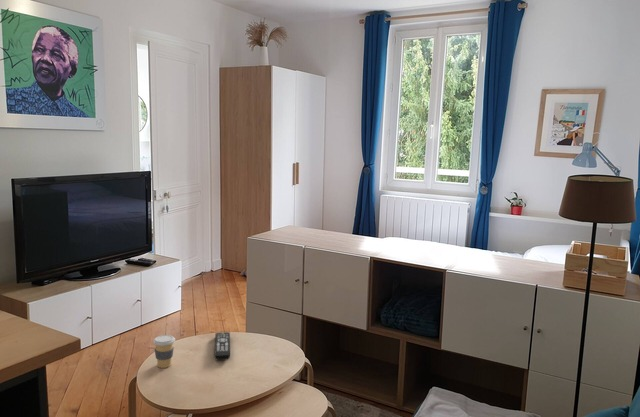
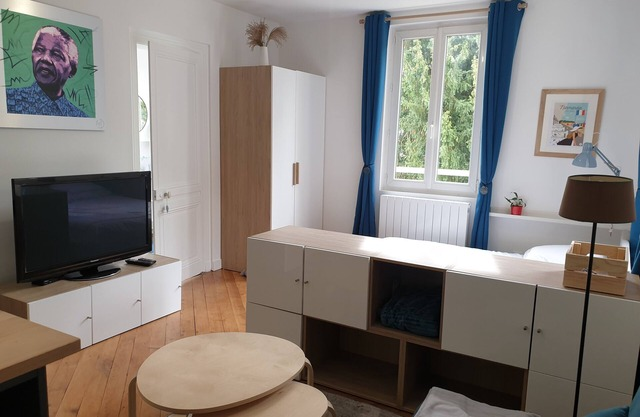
- remote control (222, 345)
- coffee cup (164, 351)
